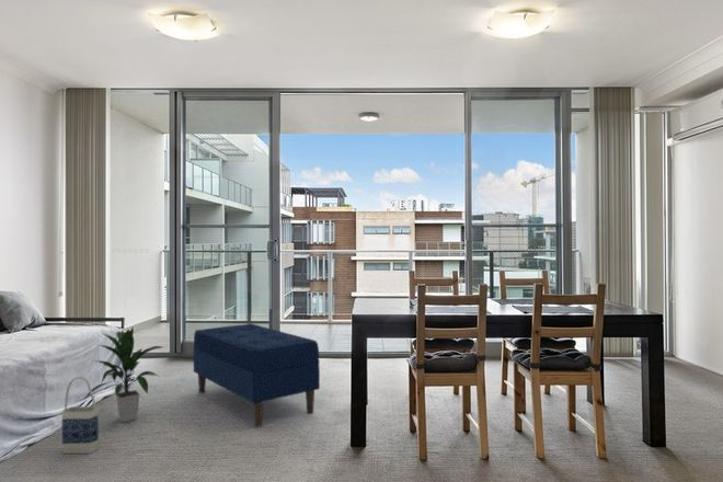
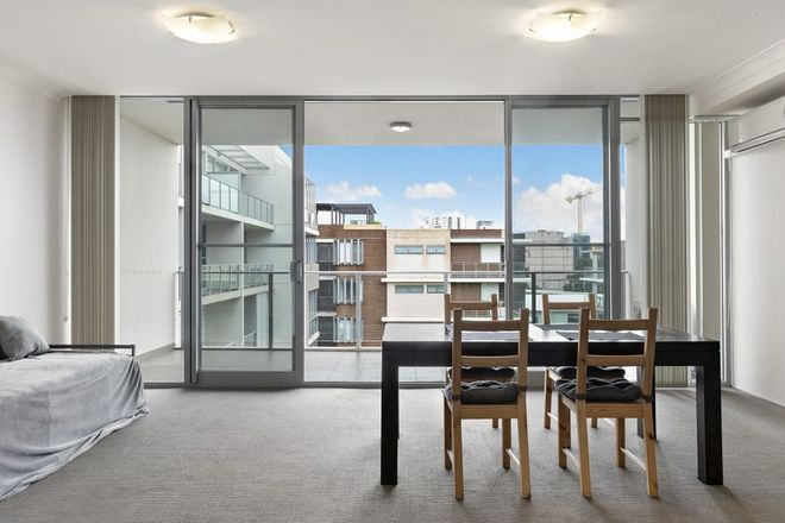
- bench (252, 368)
- bag (80, 413)
- indoor plant (123, 371)
